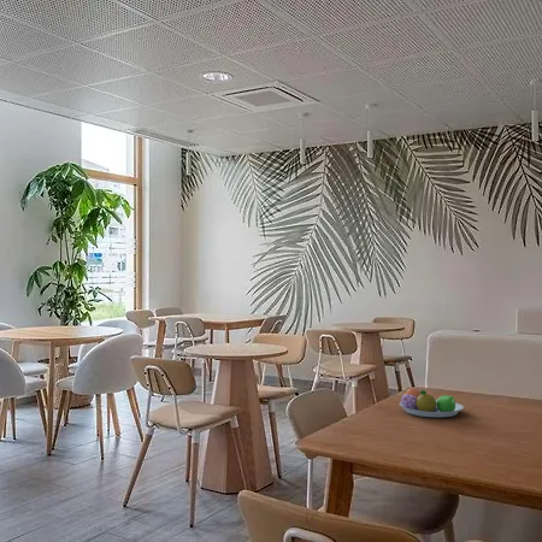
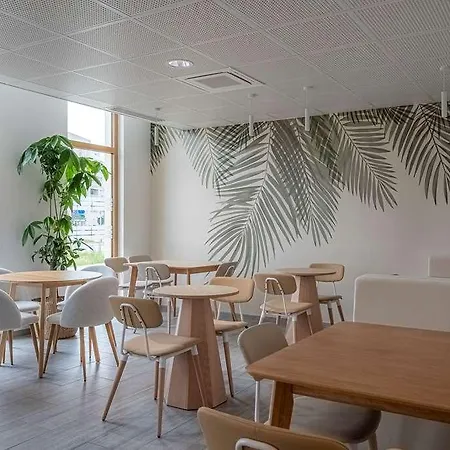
- fruit bowl (431, 399)
